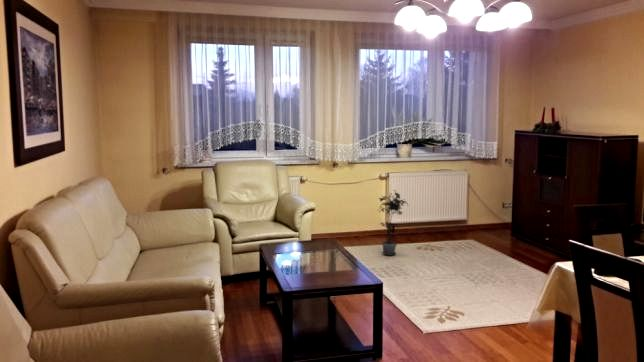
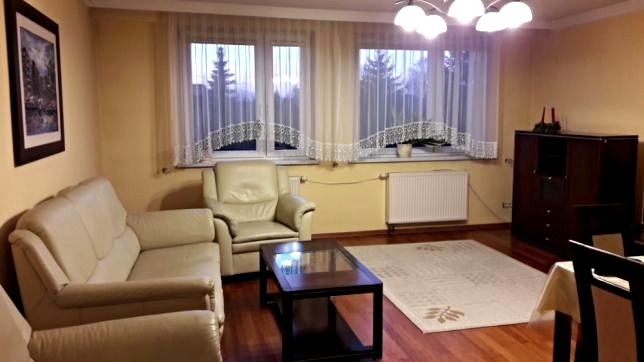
- potted plant (390, 223)
